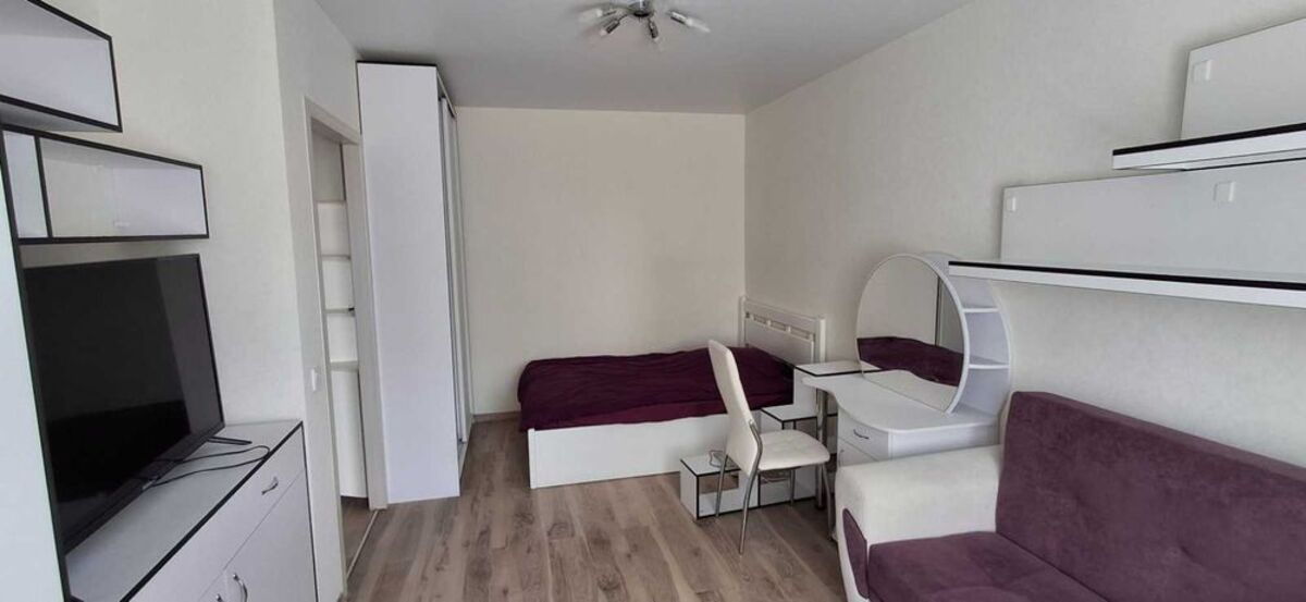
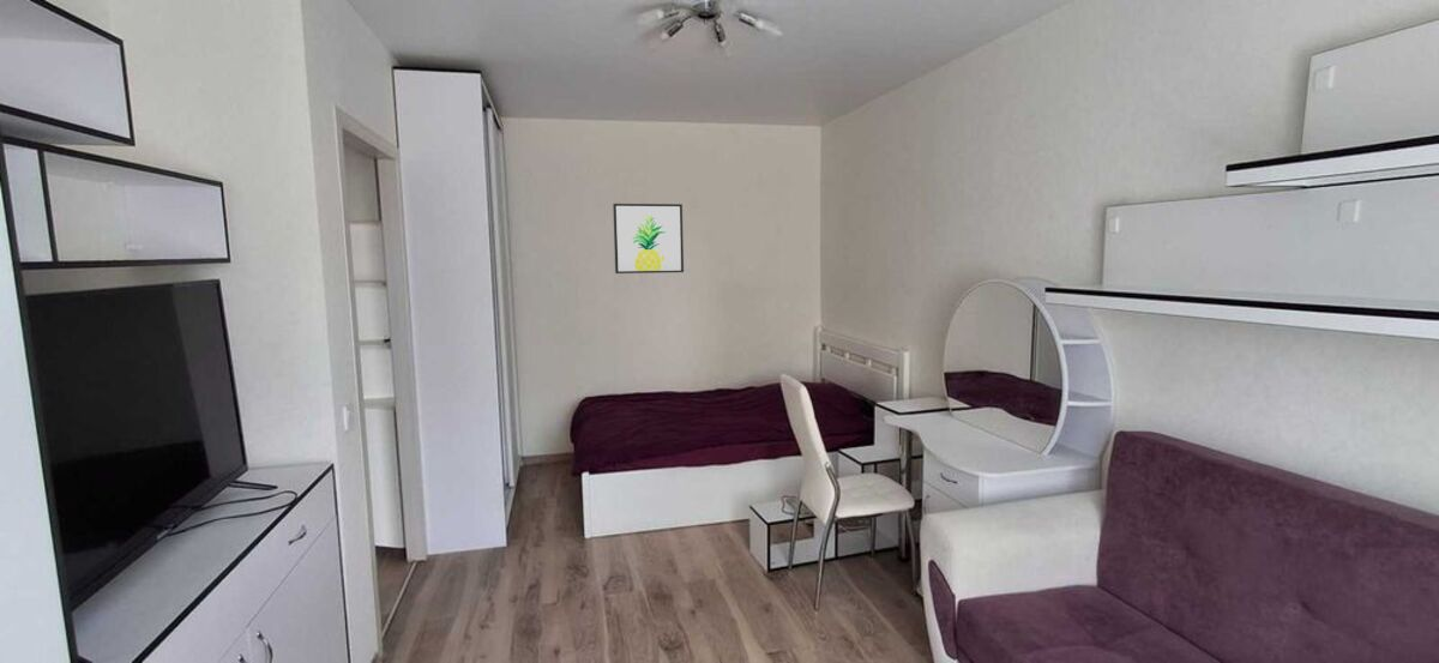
+ wall art (649, 239)
